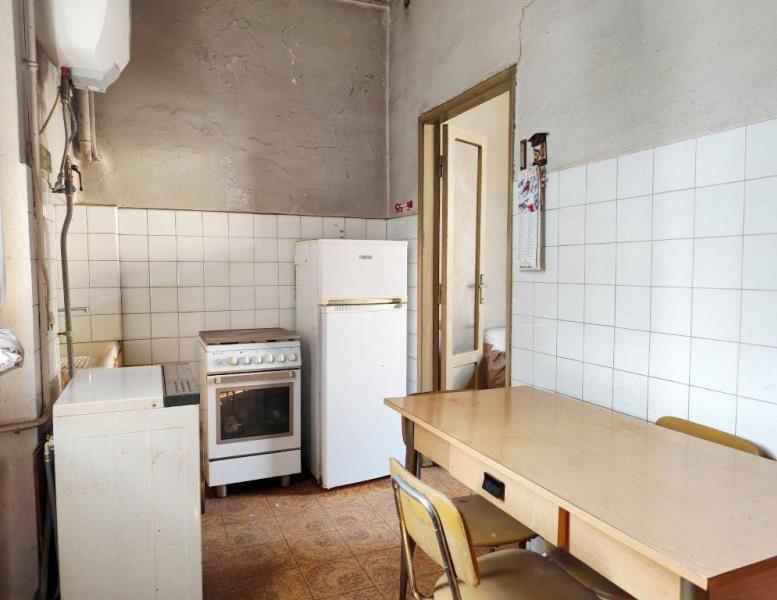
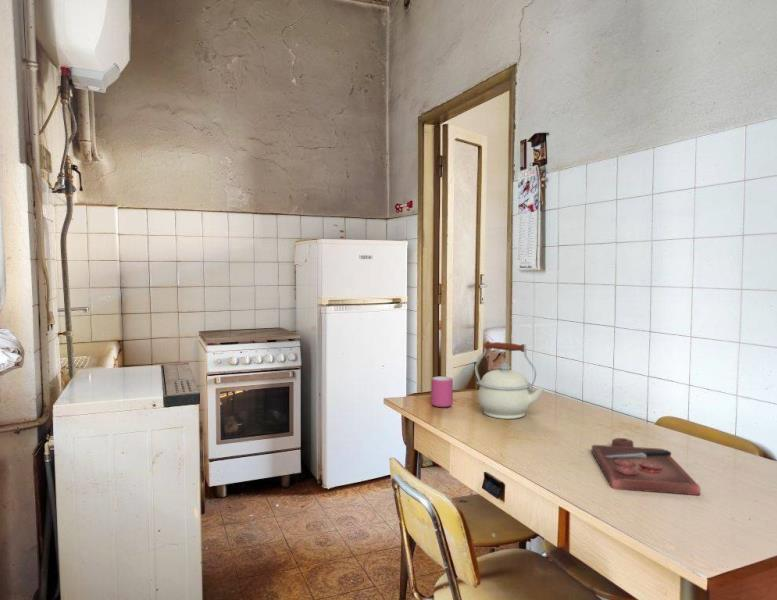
+ cutting board (635, 463)
+ mug (441, 390)
+ kettle (509, 378)
